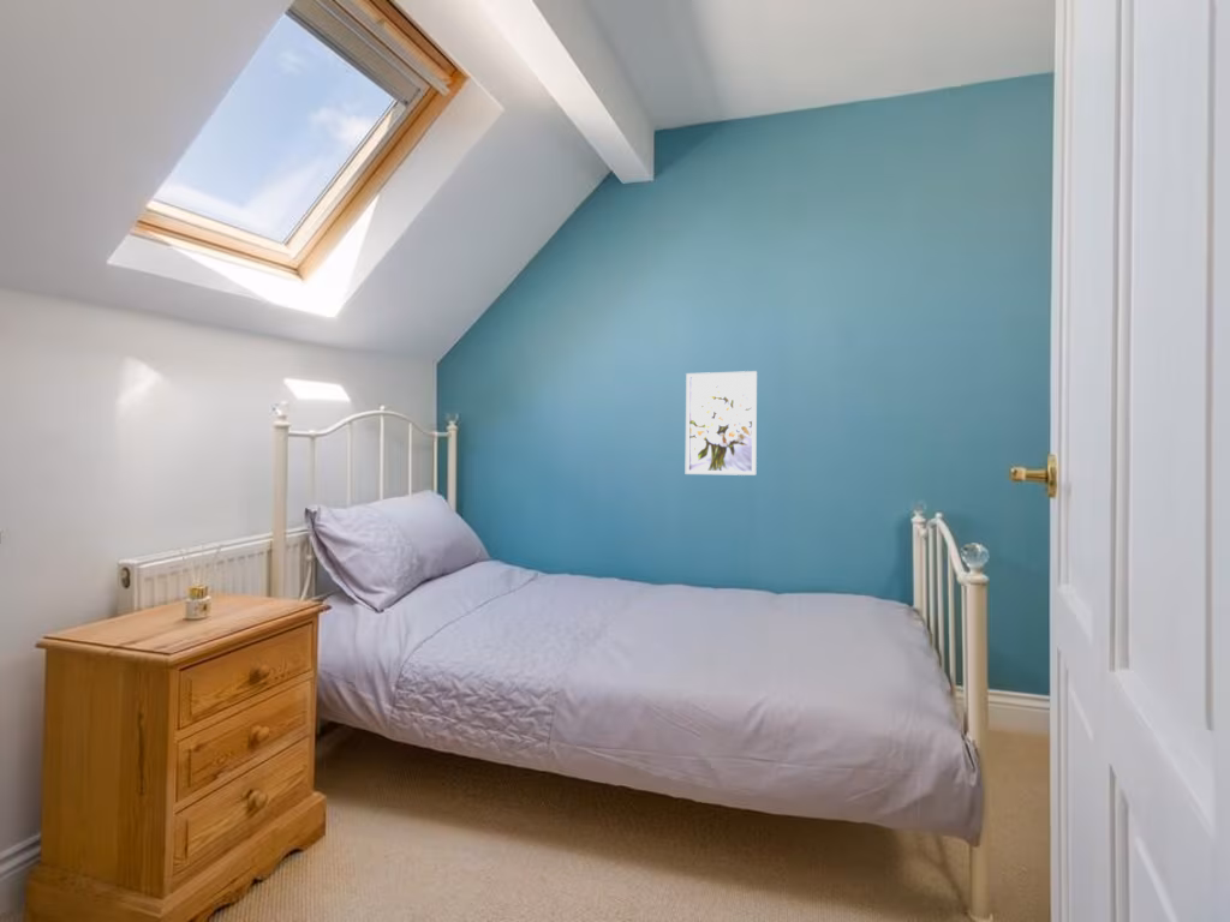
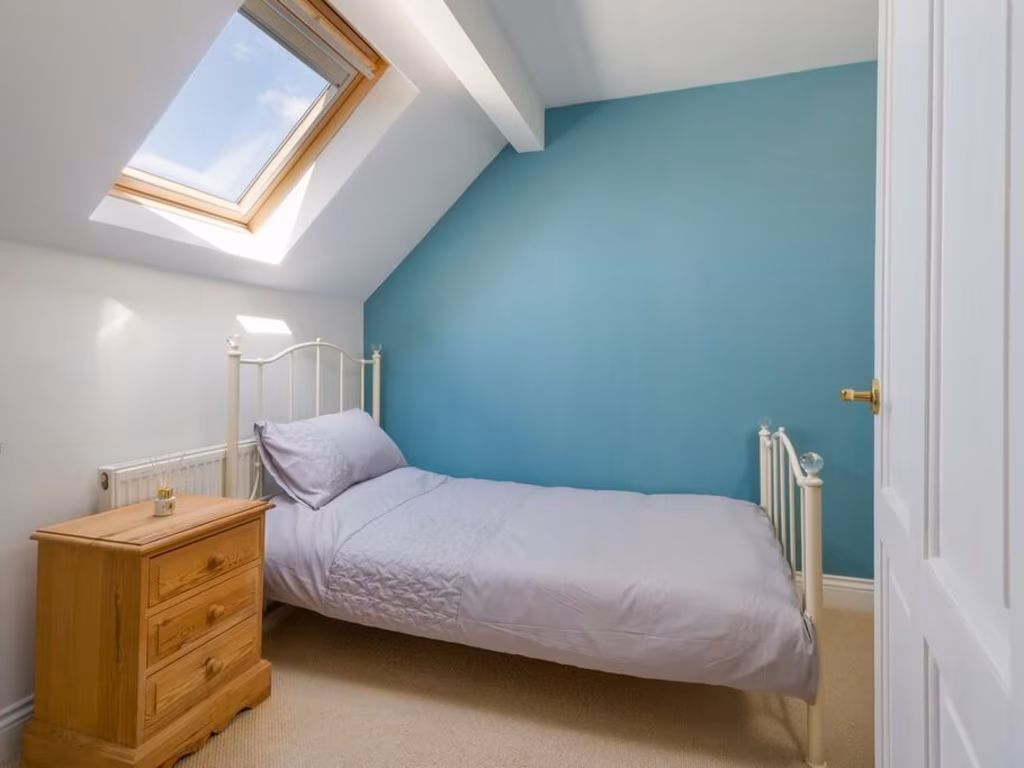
- wall art (721, 423)
